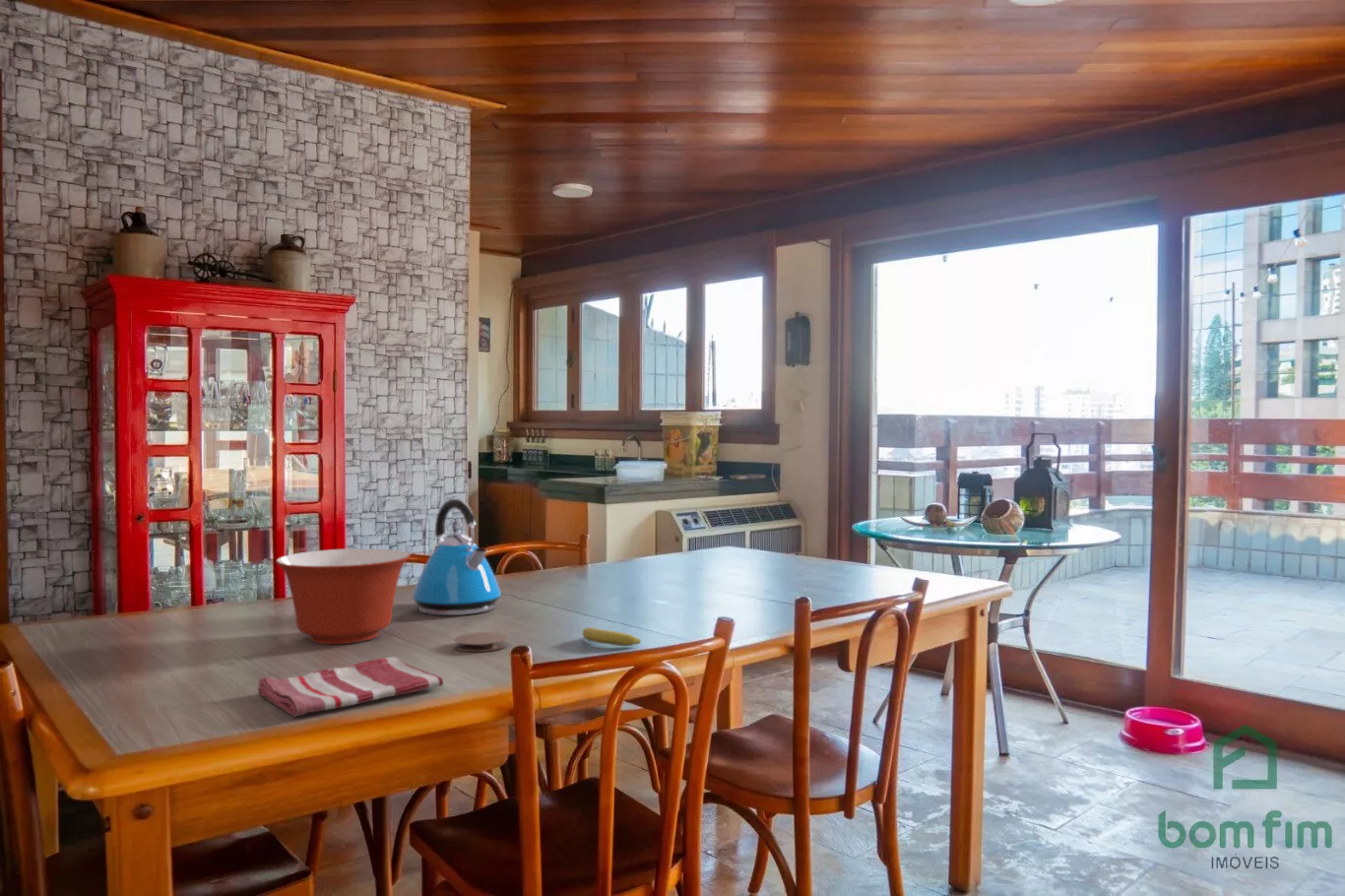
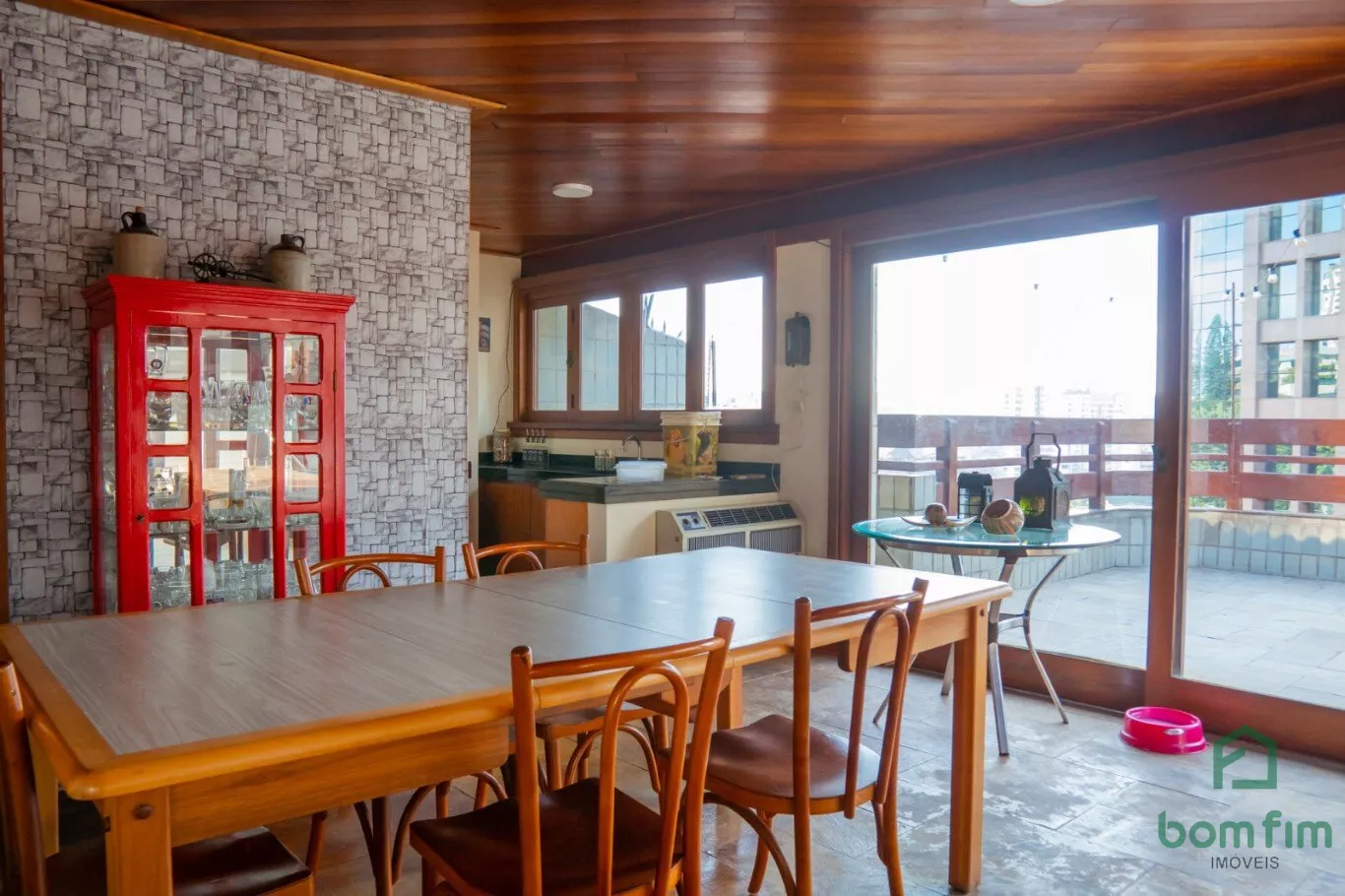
- coaster (480, 641)
- kettle (455, 552)
- dish towel (351, 683)
- mixing bowl (345, 597)
- fruit (606, 634)
